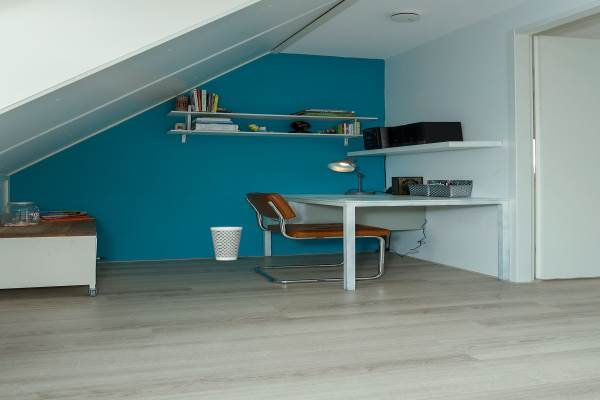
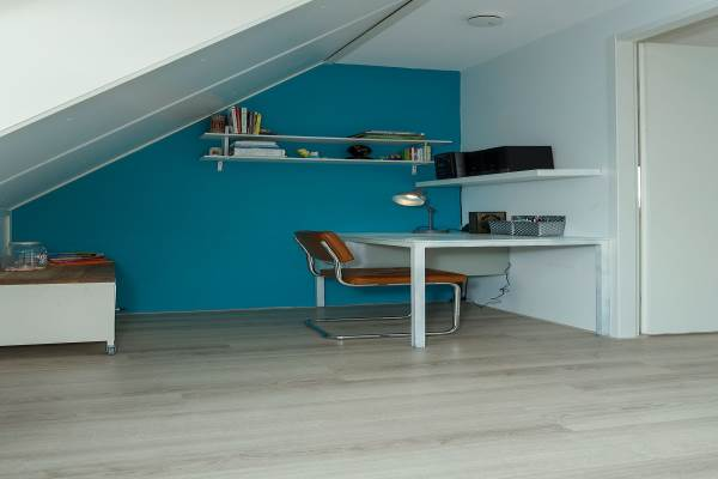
- wastebasket (226, 243)
